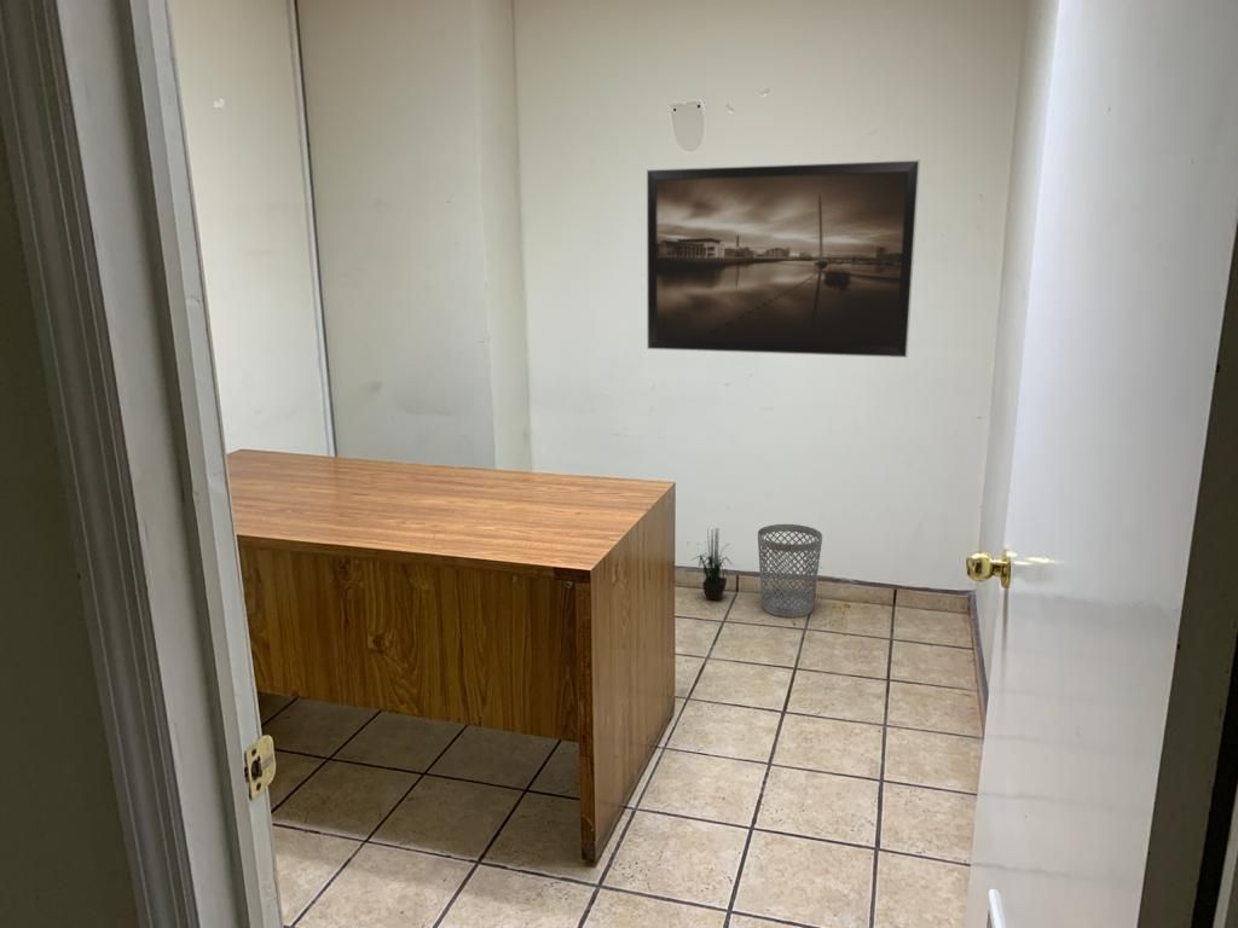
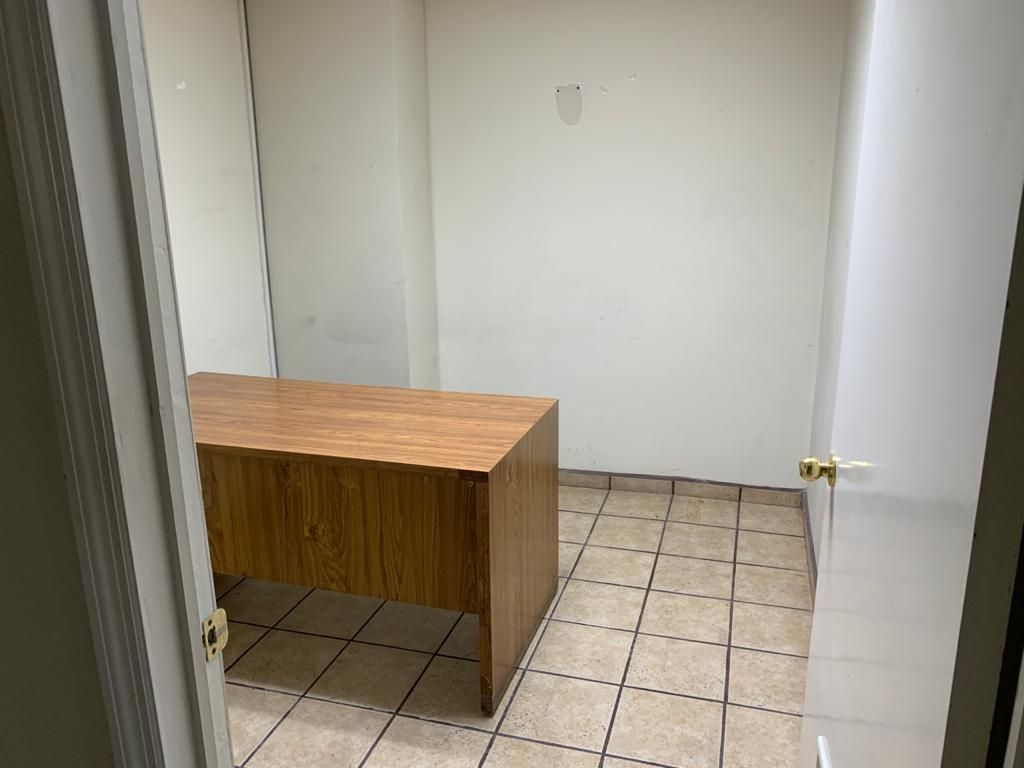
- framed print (774, 261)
- wastebasket (788, 570)
- potted plant (712, 556)
